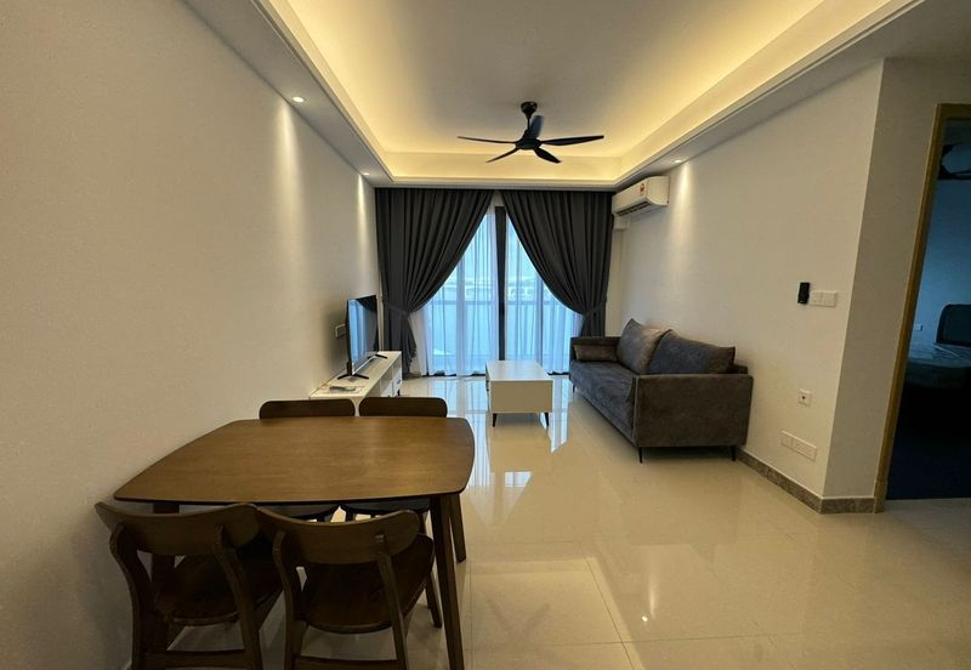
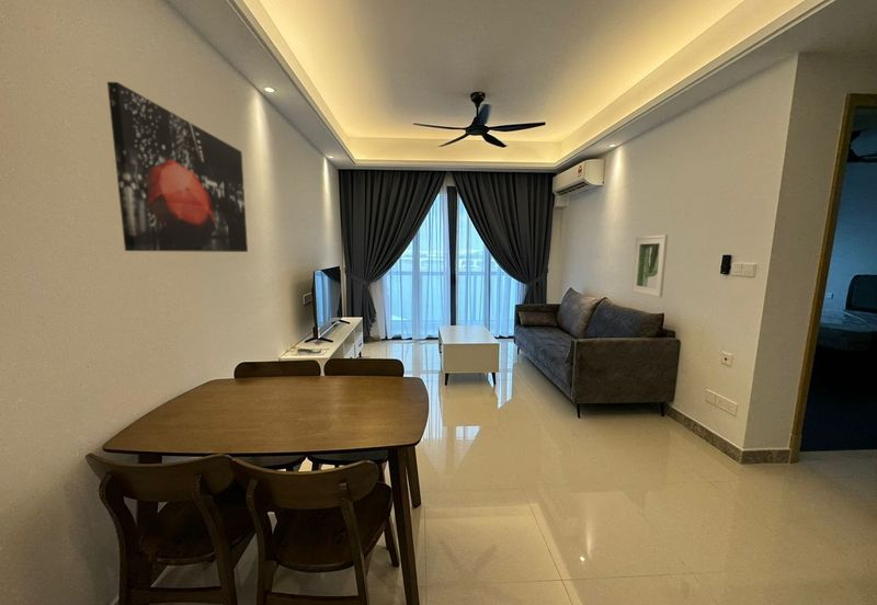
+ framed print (648, 265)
+ wall art (196, 190)
